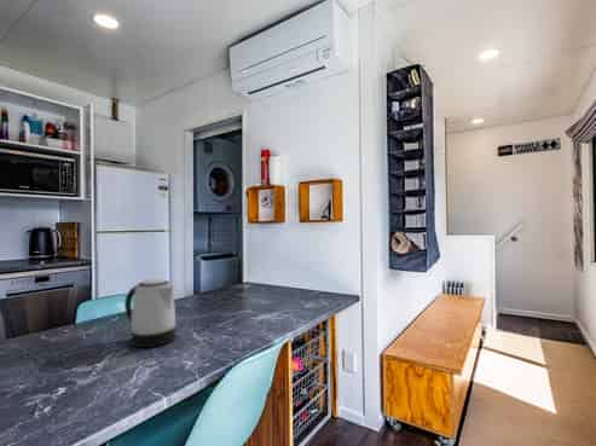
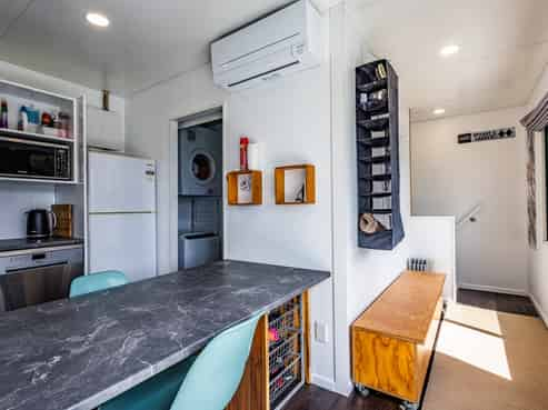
- kettle (149, 309)
